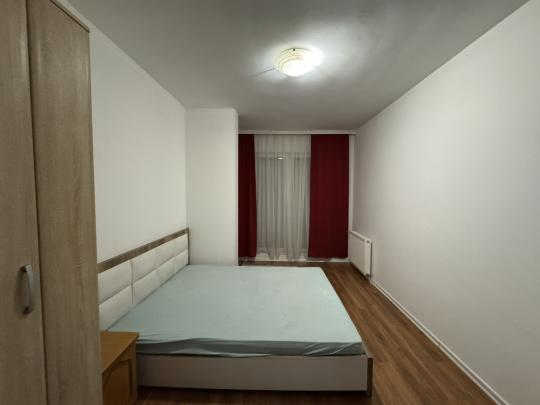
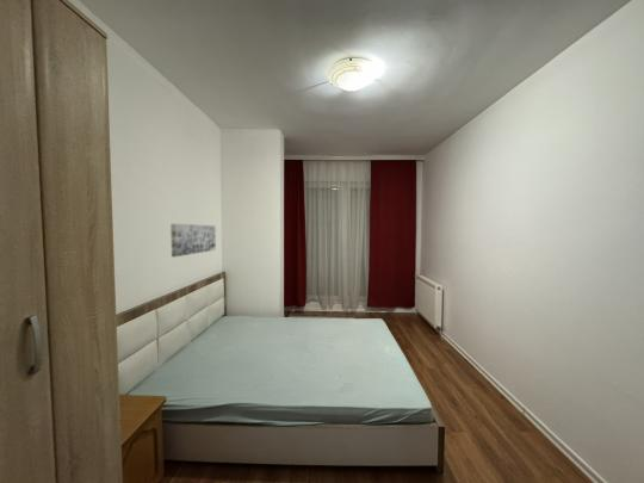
+ wall art (196, 239)
